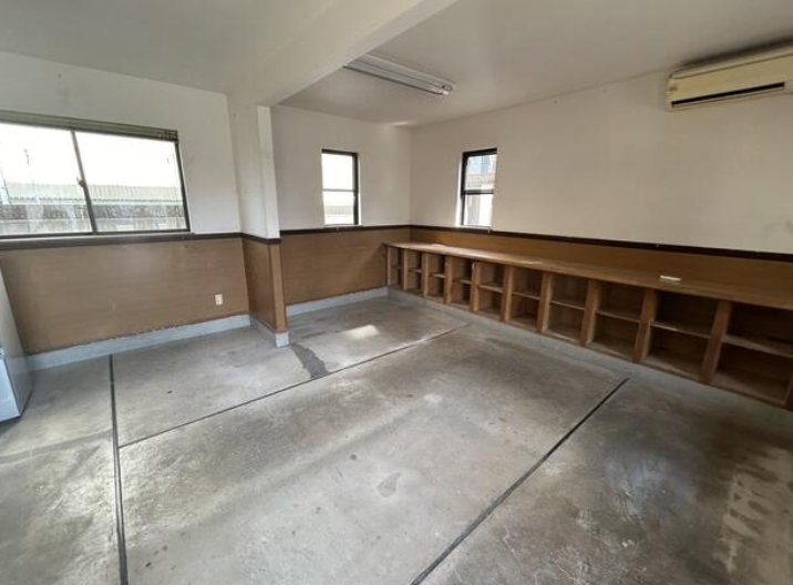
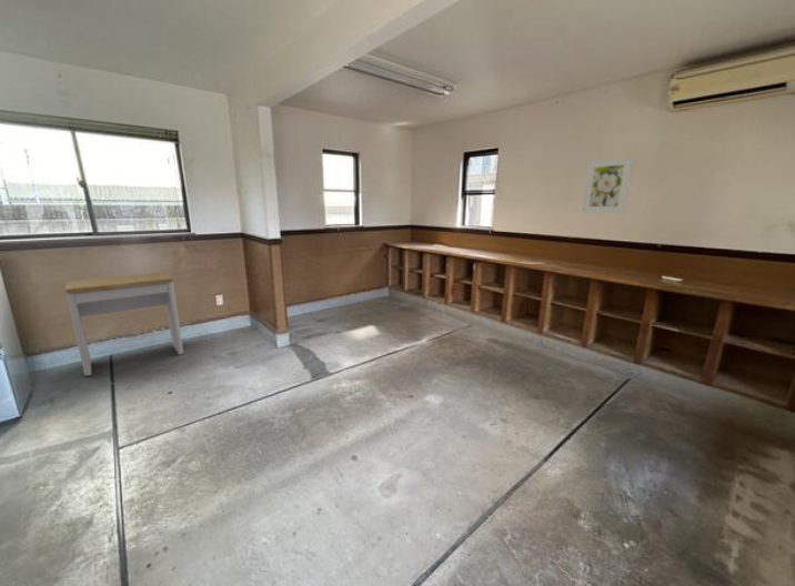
+ desk (127, 310)
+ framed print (605, 186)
